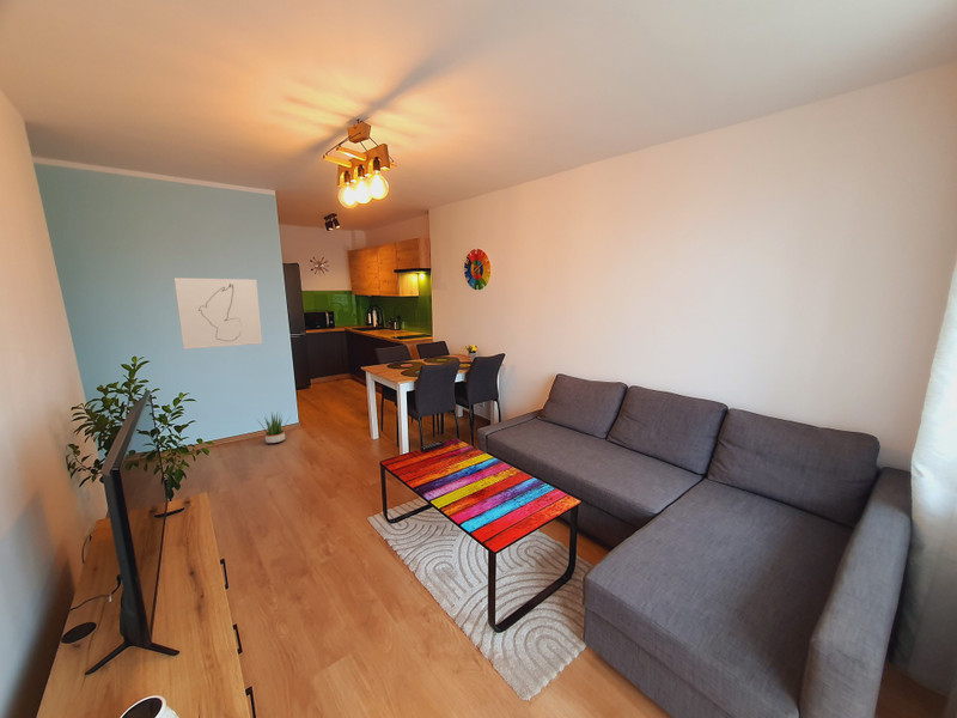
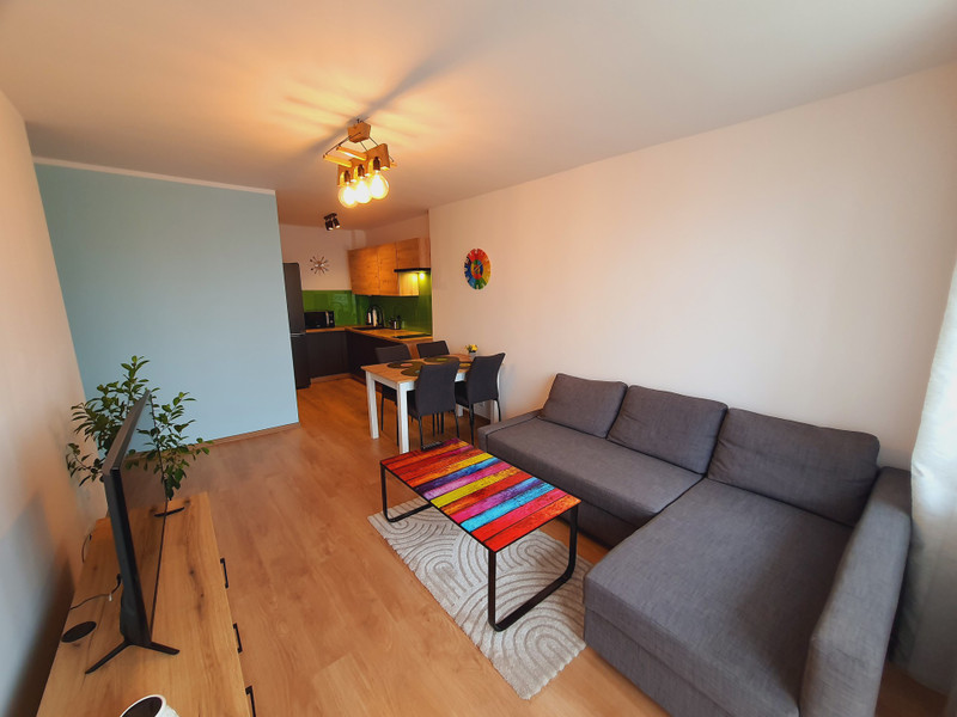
- potted plant (274, 427)
- wall art (220, 312)
